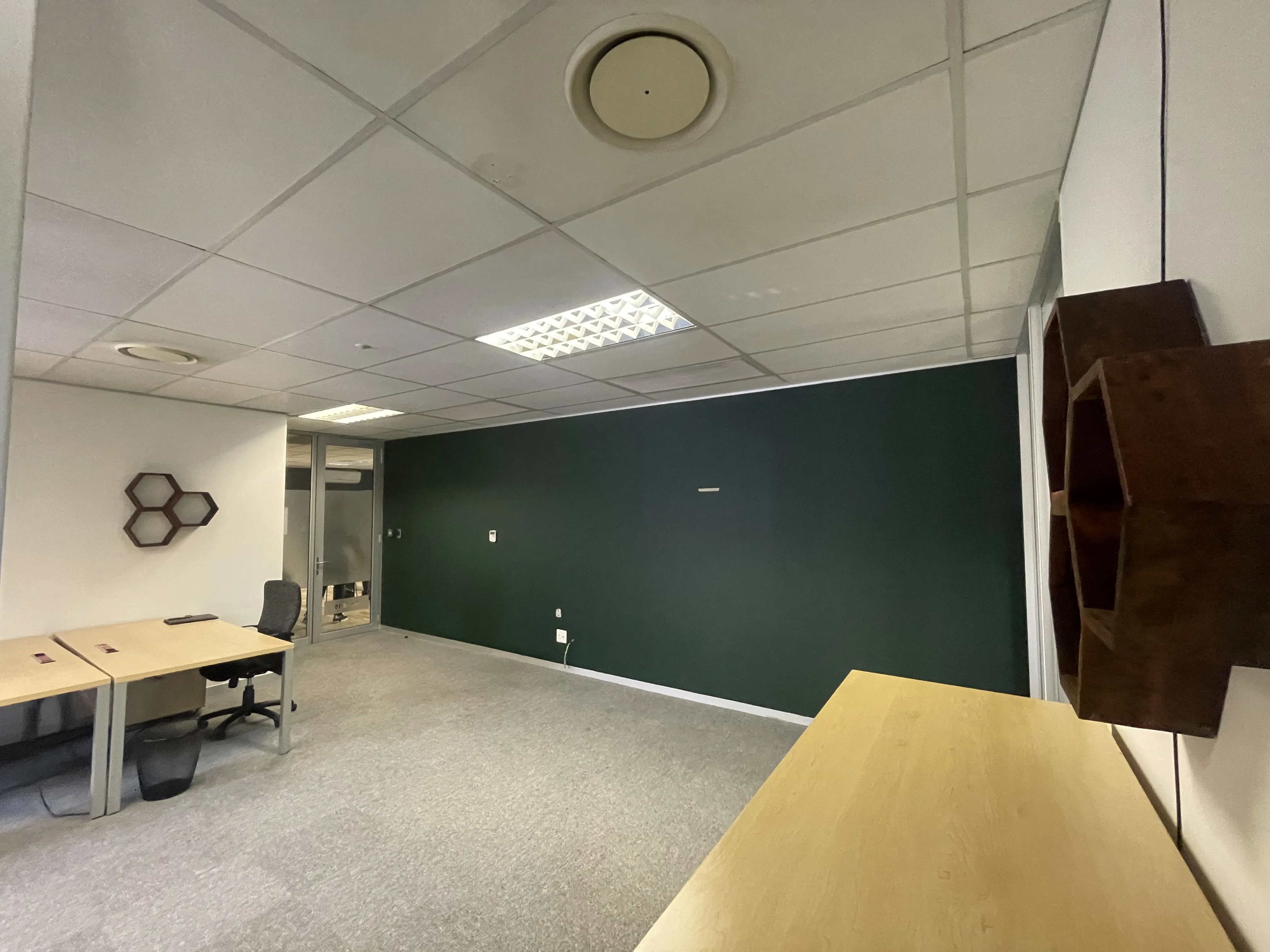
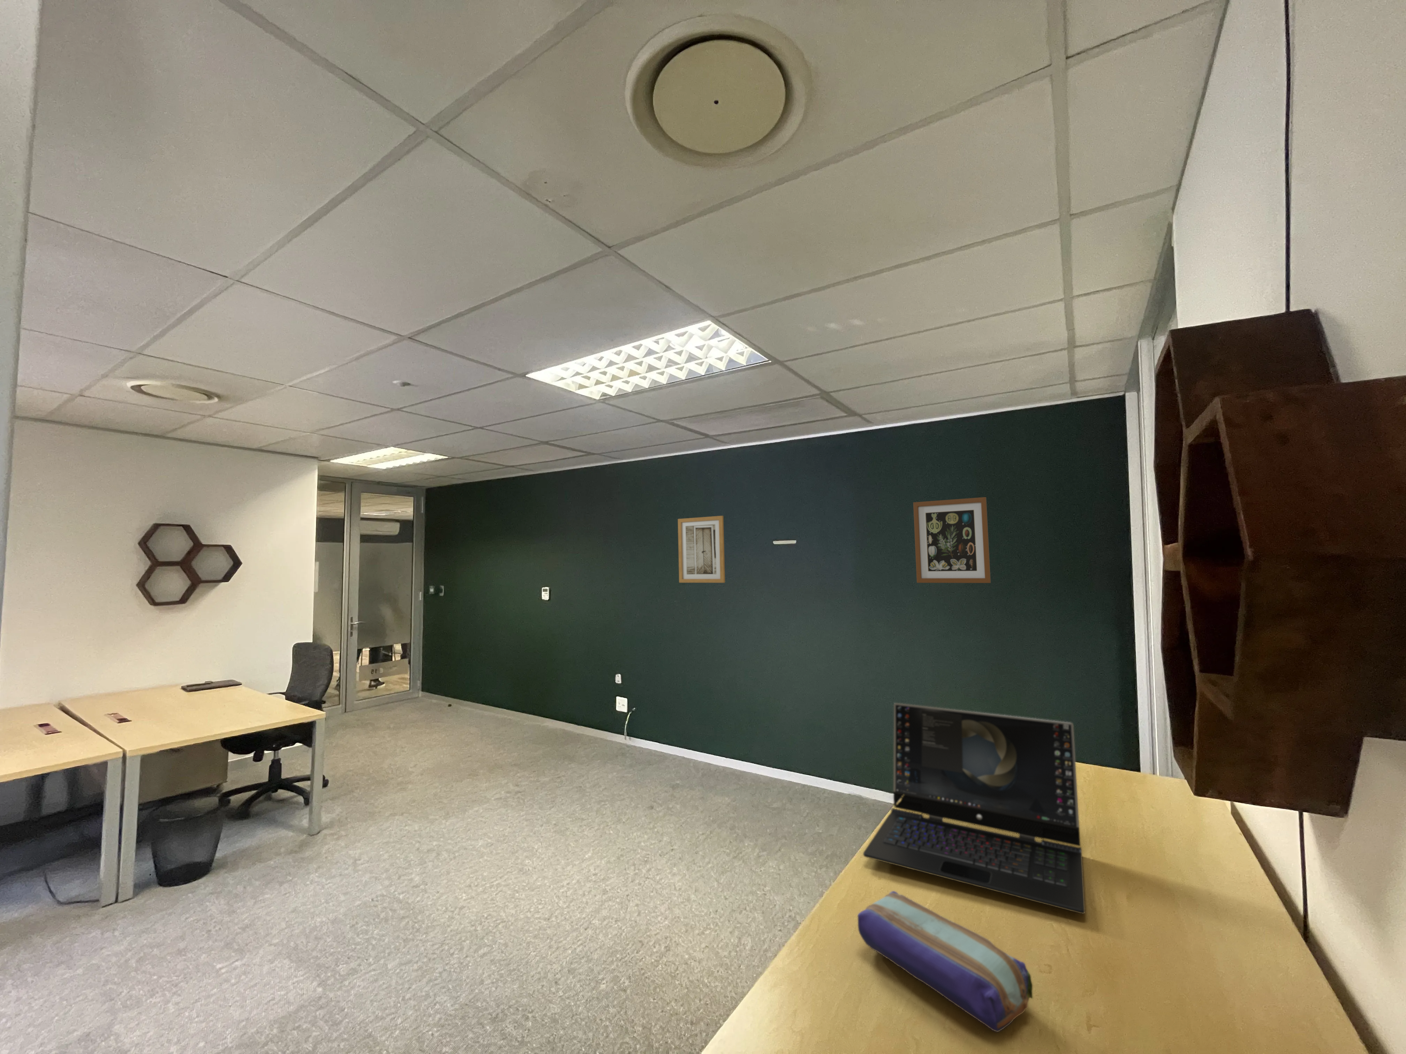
+ pencil case (938, 953)
+ wall art (950, 541)
+ laptop (971, 790)
+ wall art (701, 549)
